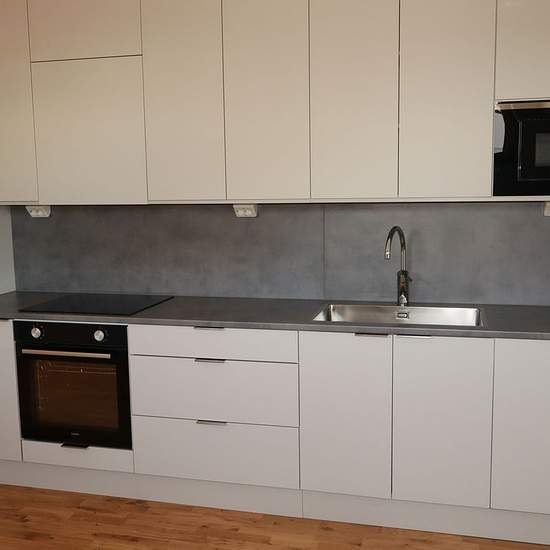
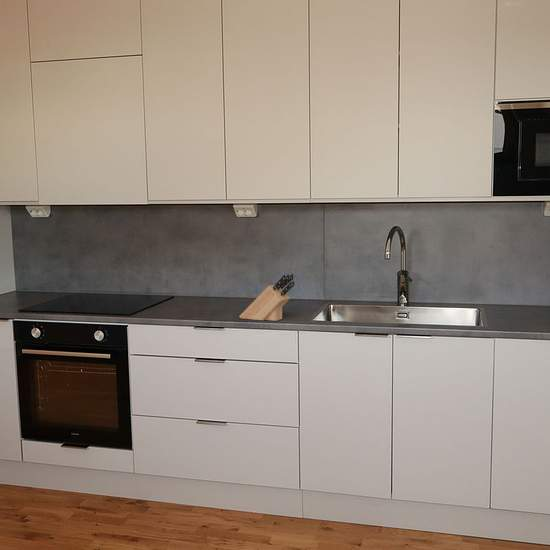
+ knife block (268, 295)
